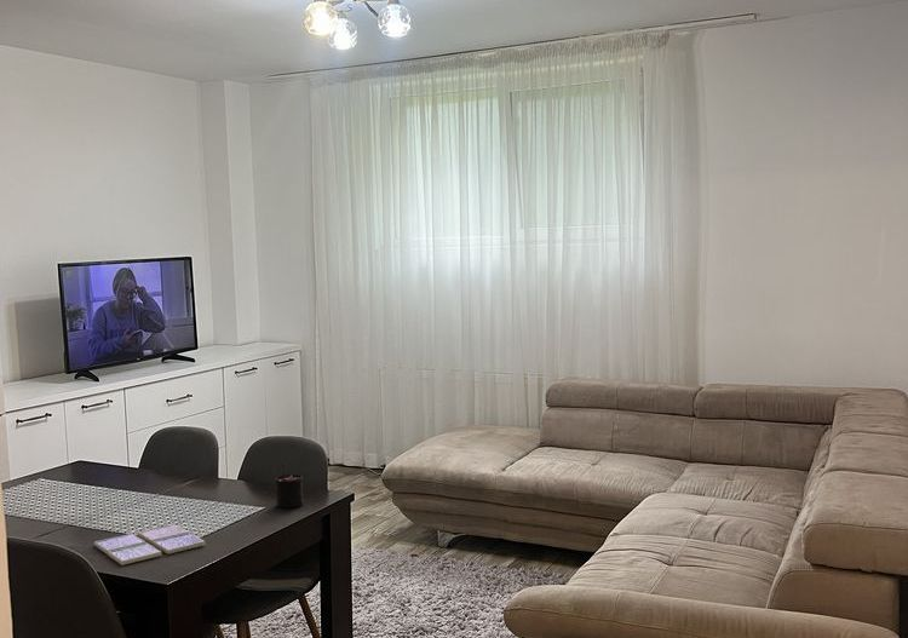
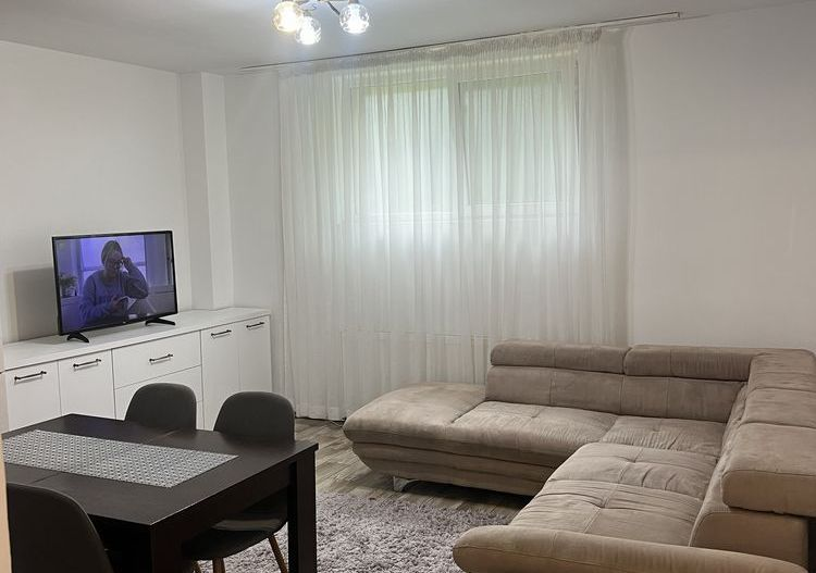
- candle (288, 484)
- drink coaster (148, 544)
